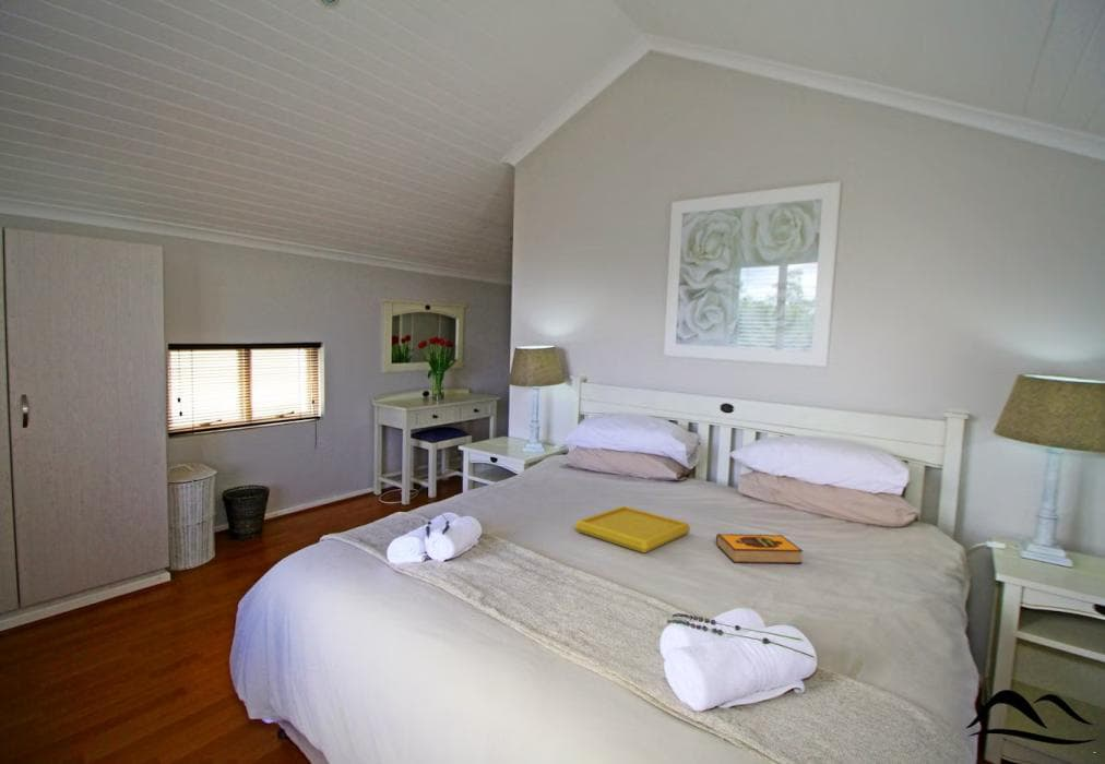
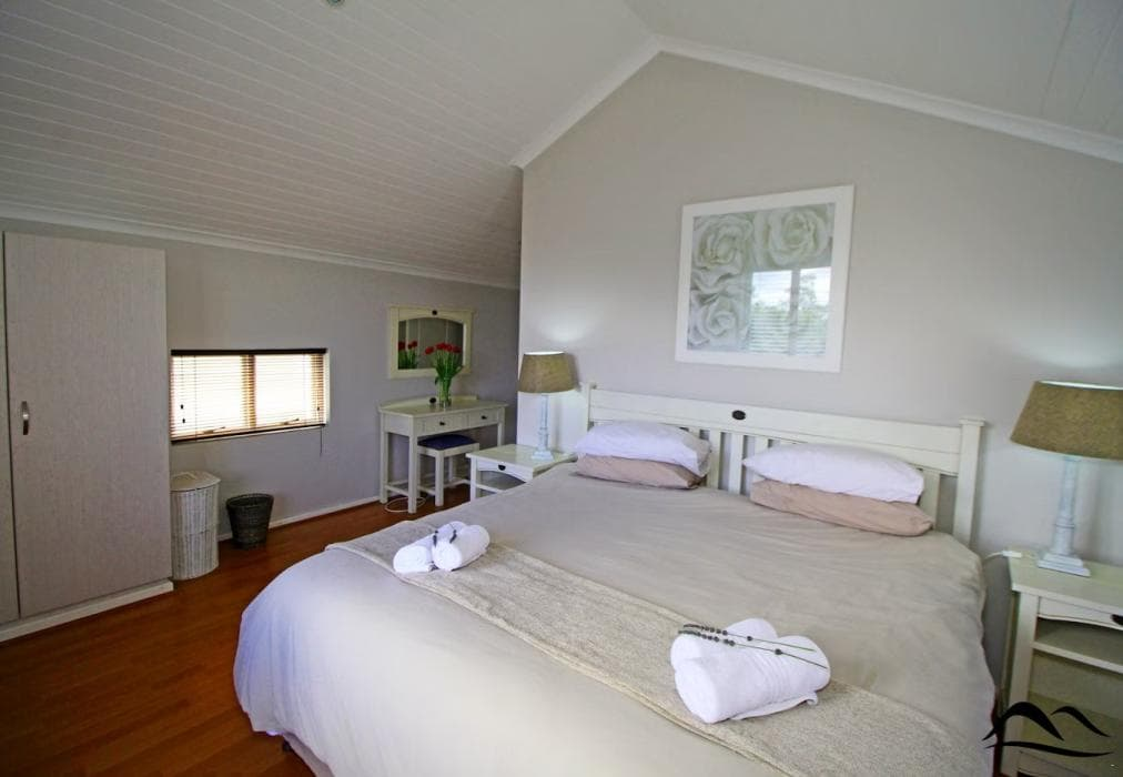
- serving tray (632, 527)
- hardback book (757, 547)
